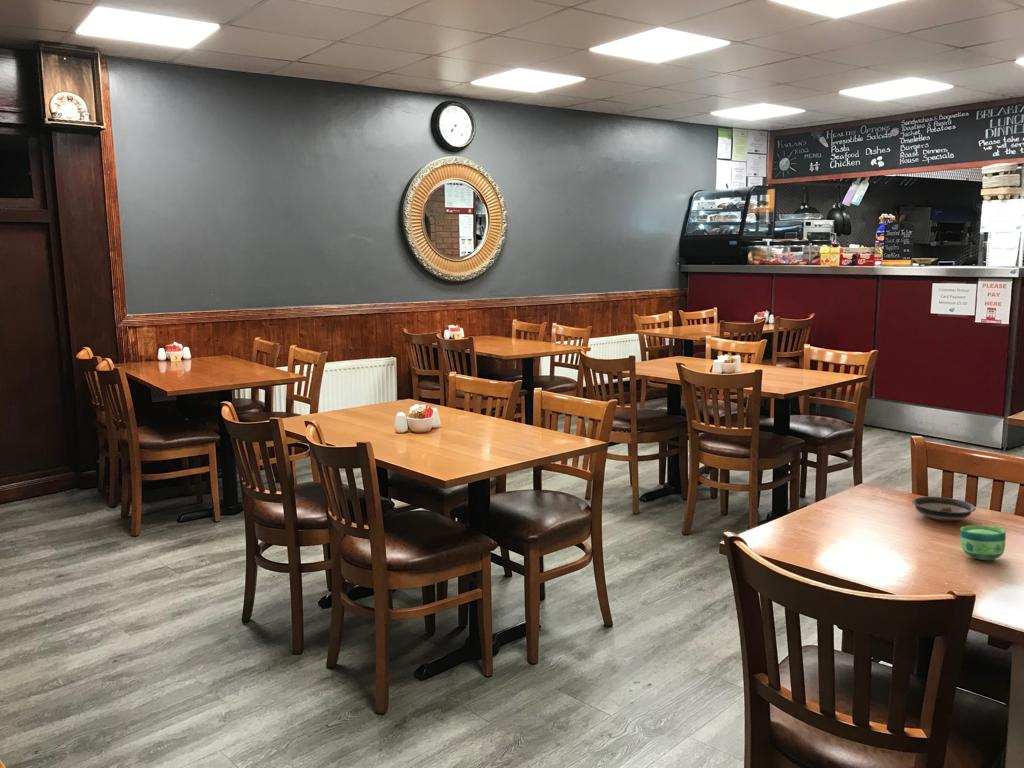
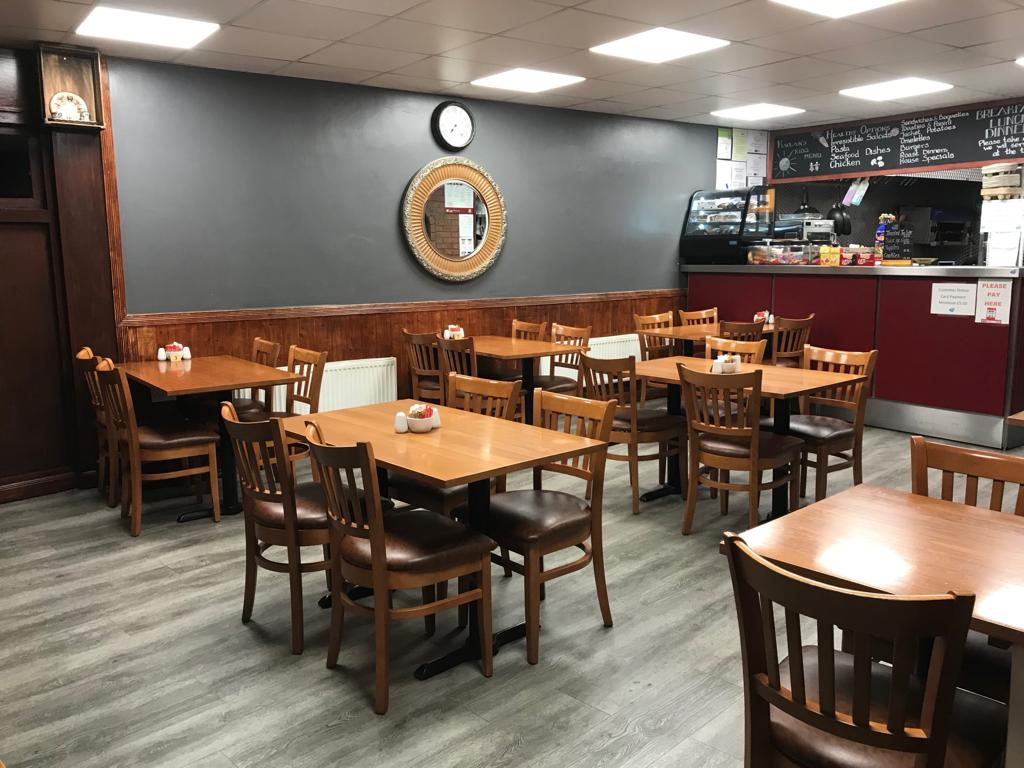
- cup (983, 541)
- saucer (942, 510)
